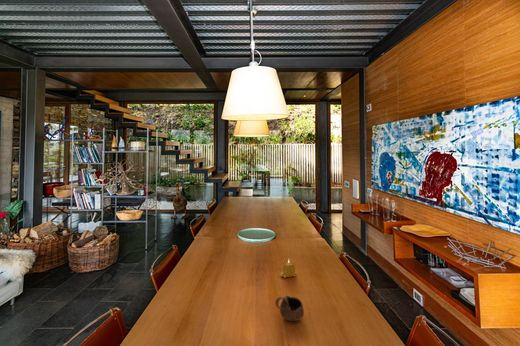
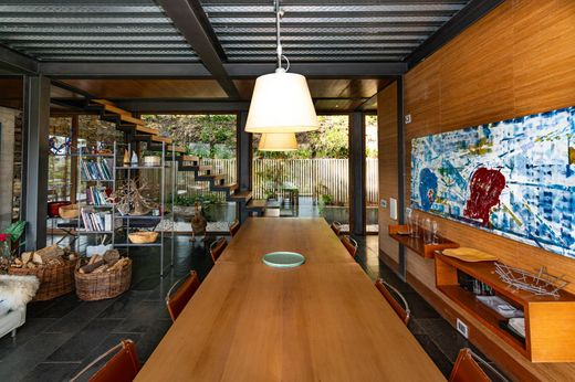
- cup (288, 305)
- candle (288, 267)
